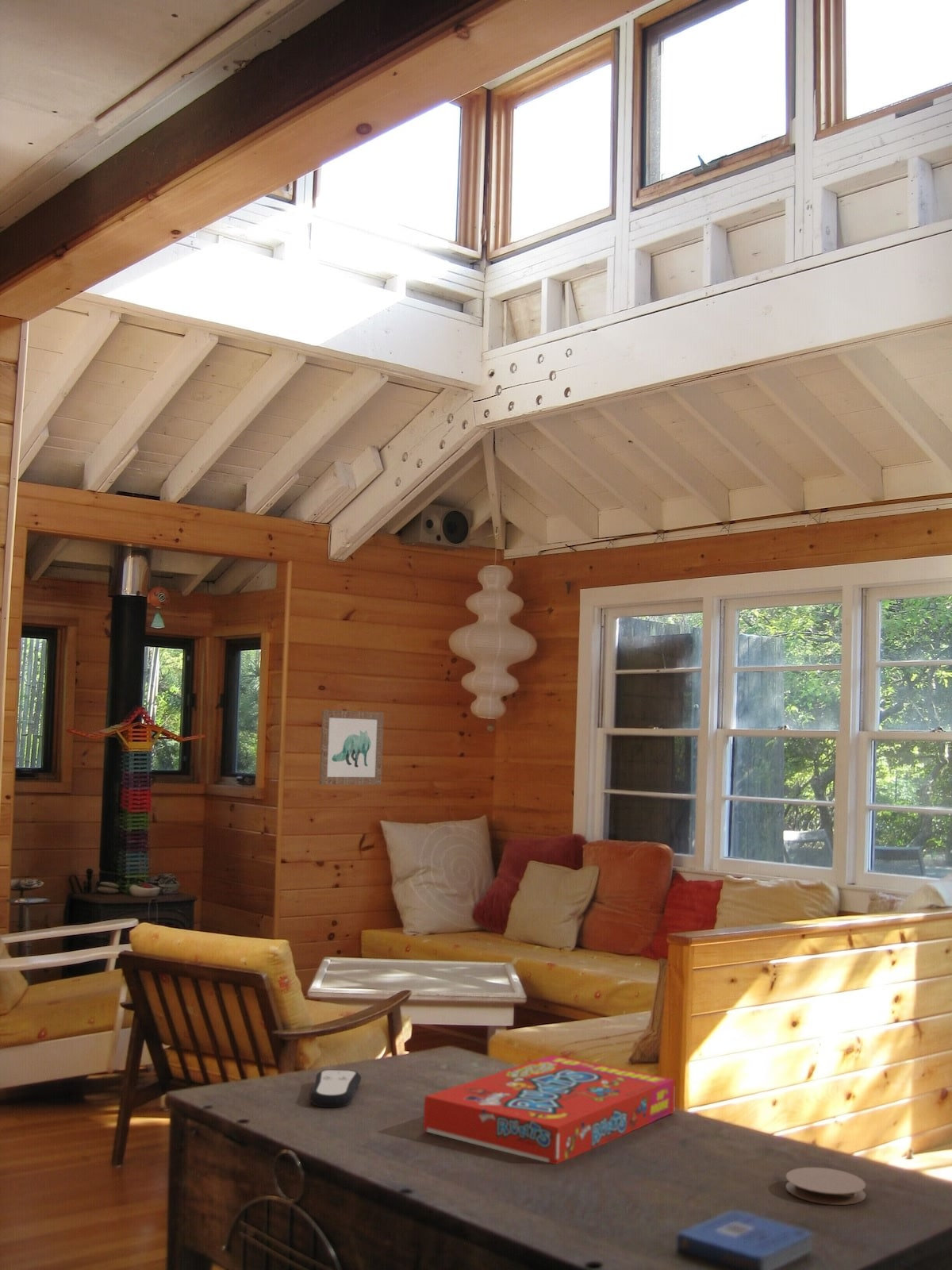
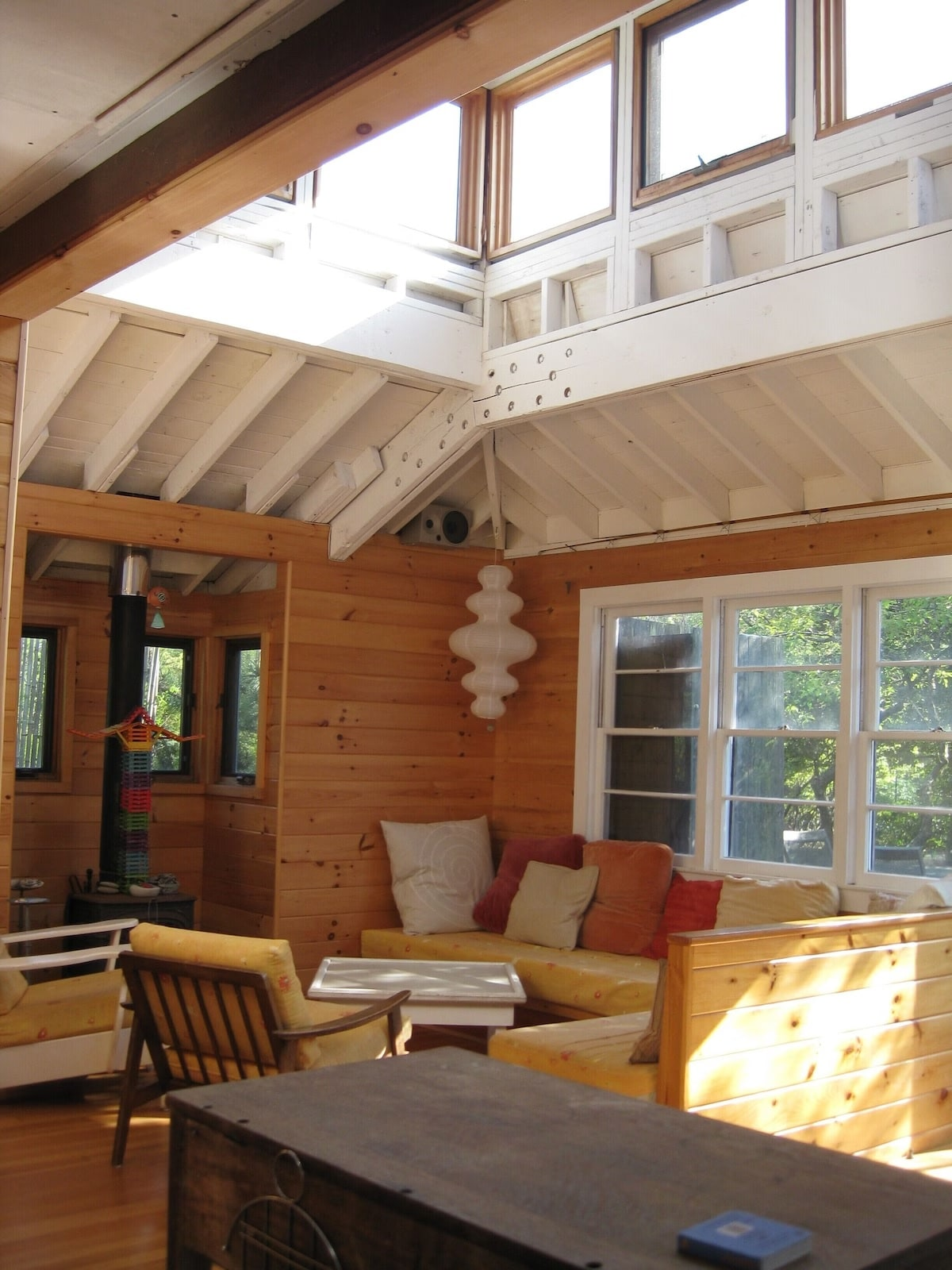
- remote control (334, 1087)
- wall art (351, 748)
- coaster (825, 1185)
- snack box (554, 1104)
